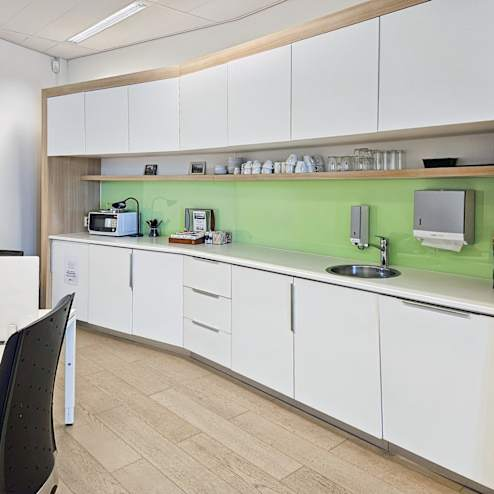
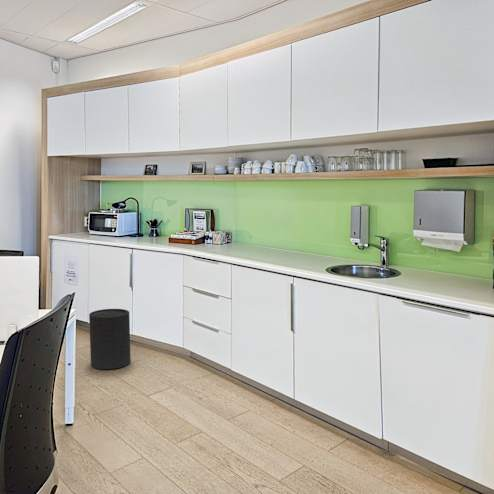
+ trash can (110, 337)
